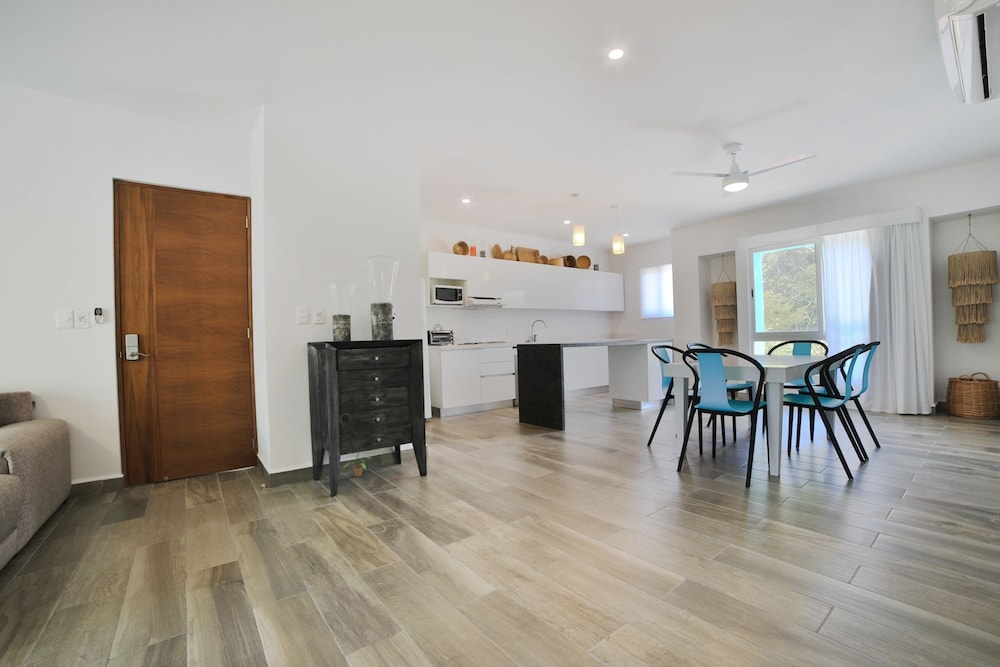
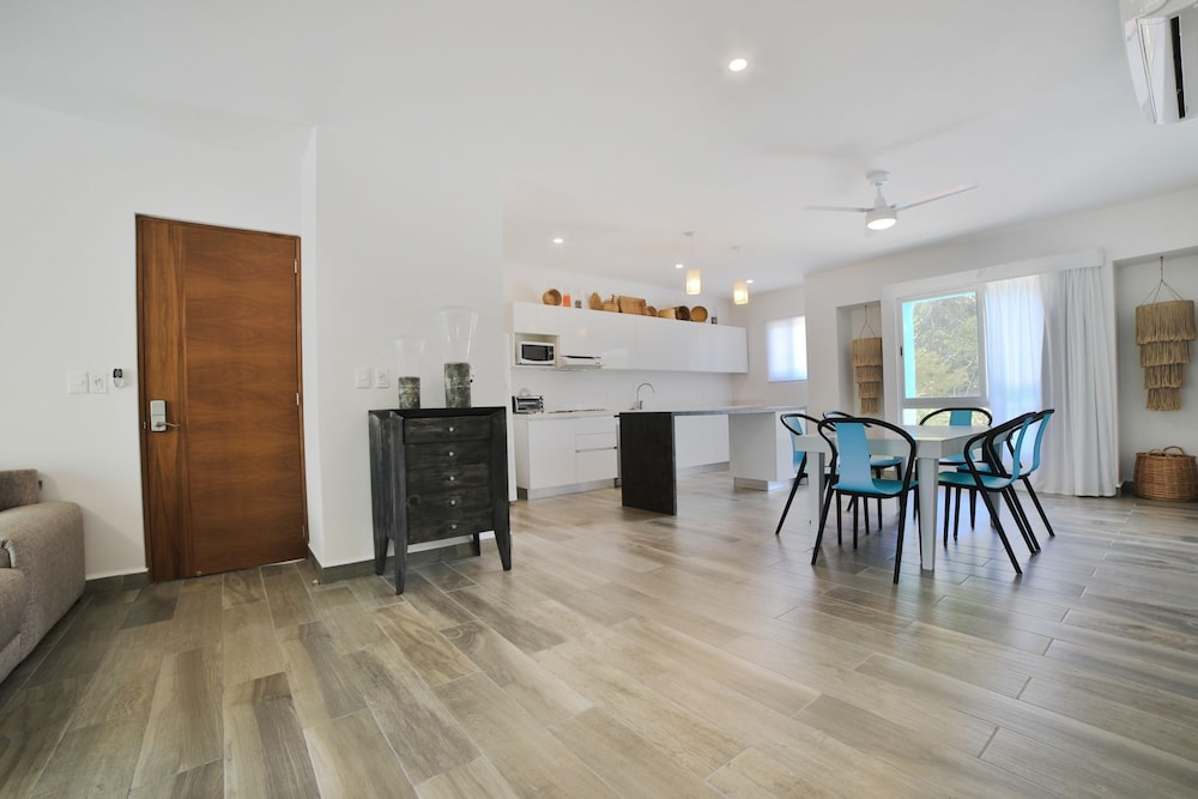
- potted plant (357, 458)
